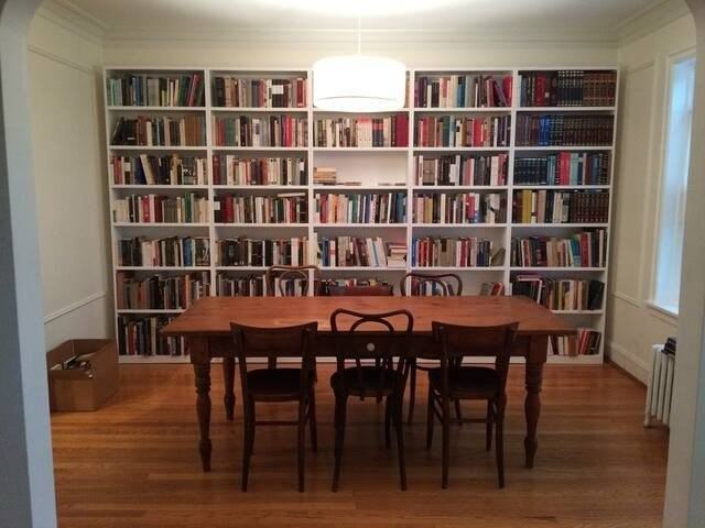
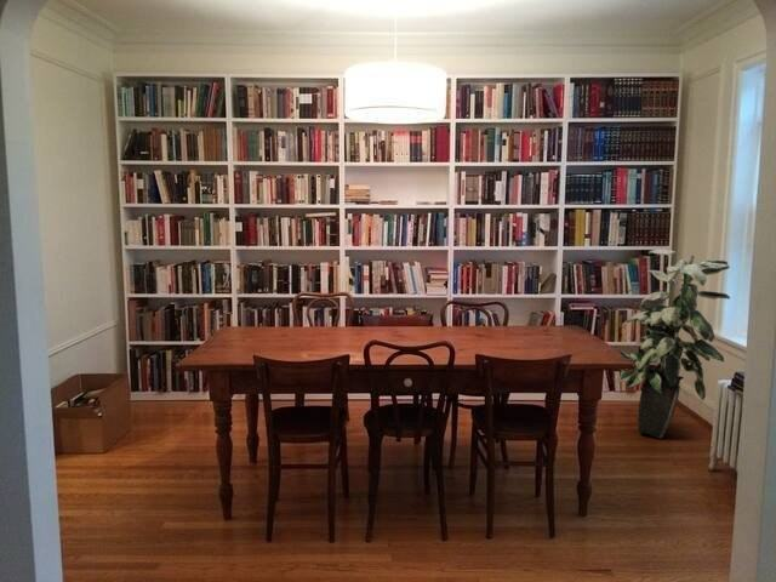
+ indoor plant (668, 343)
